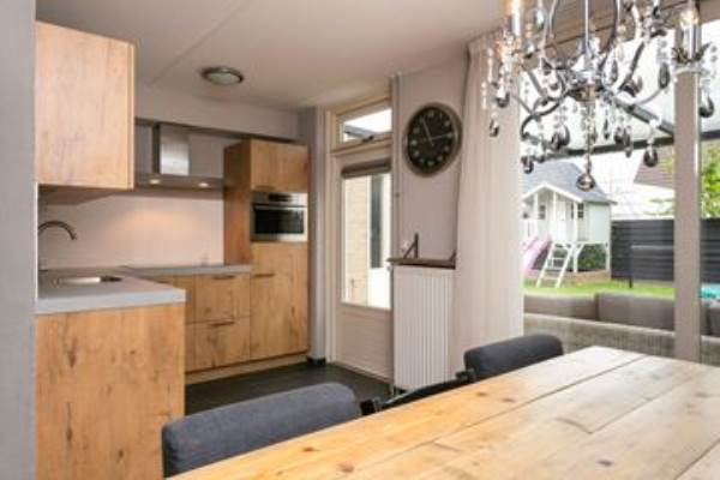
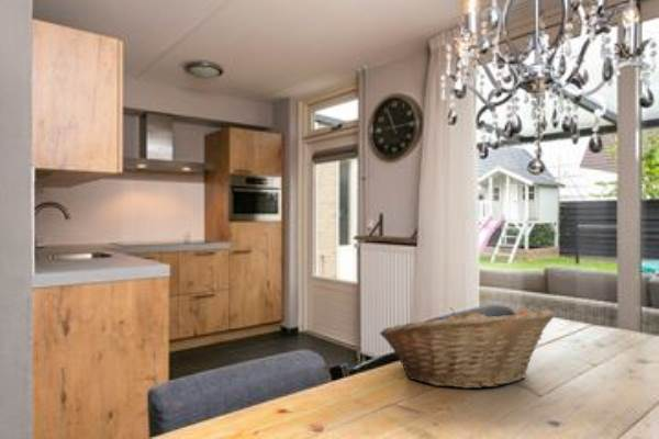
+ fruit basket (466, 337)
